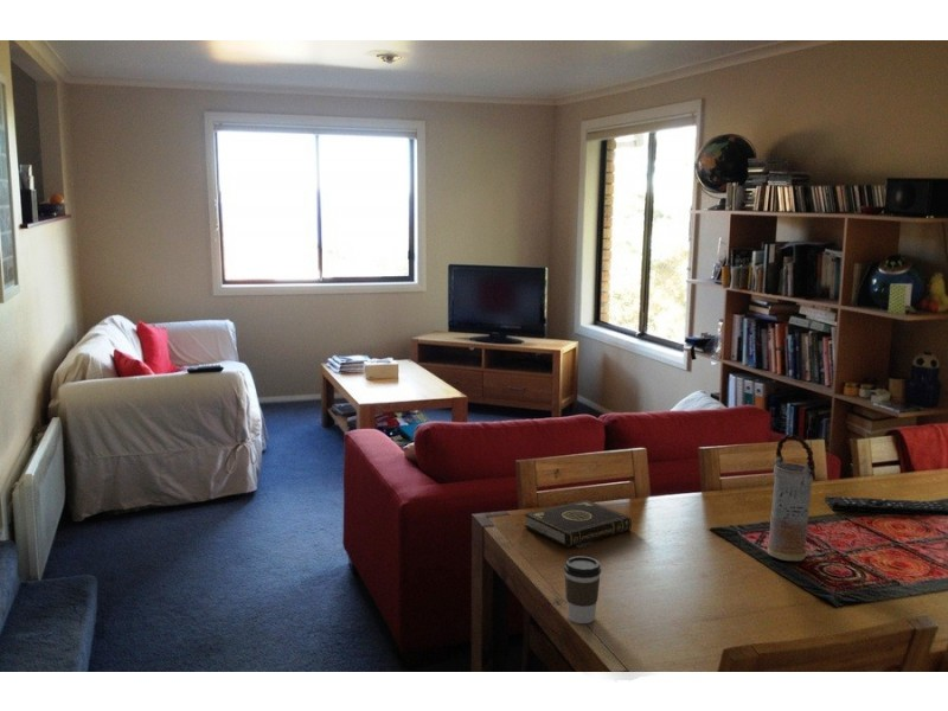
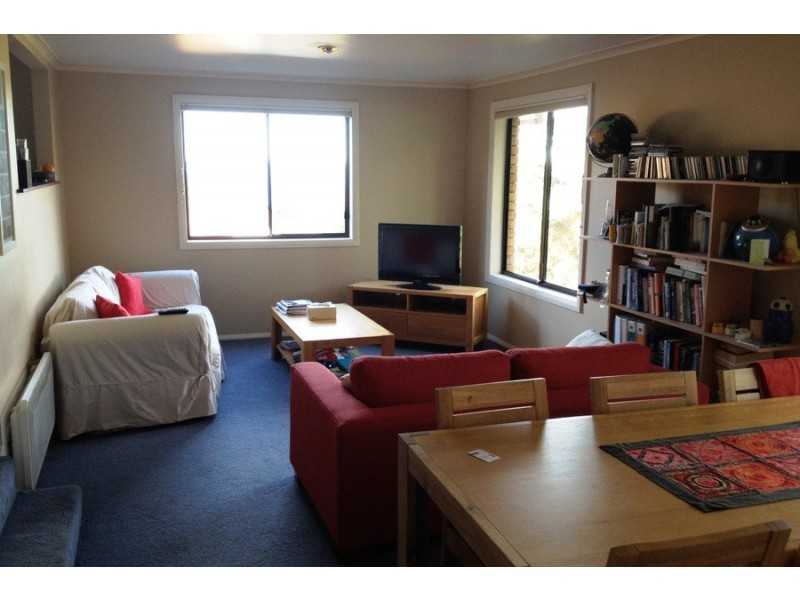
- coffee cup (582, 590)
- remote control (886, 505)
- vase (792, 495)
- book (577, 521)
